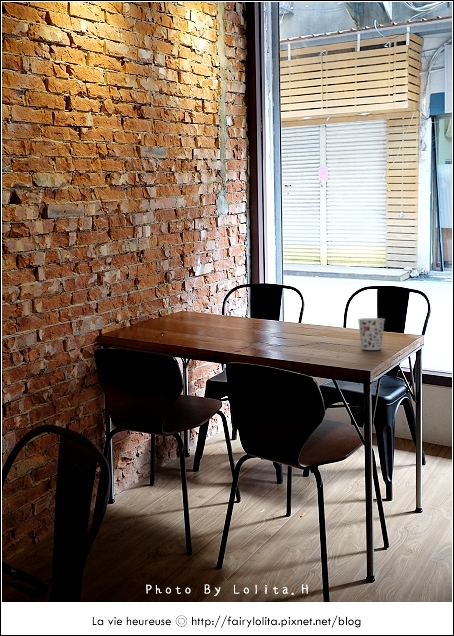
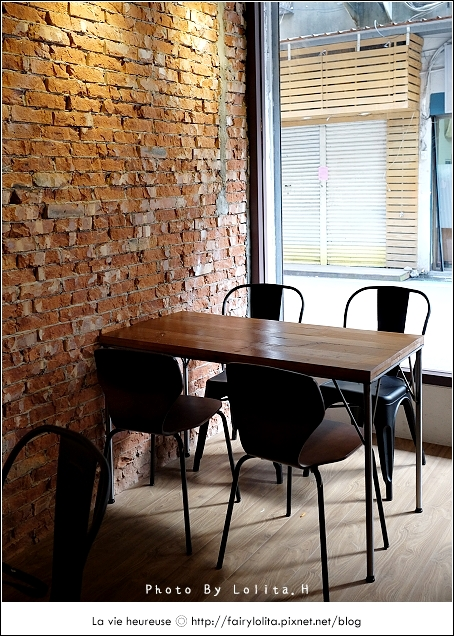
- cup (371, 334)
